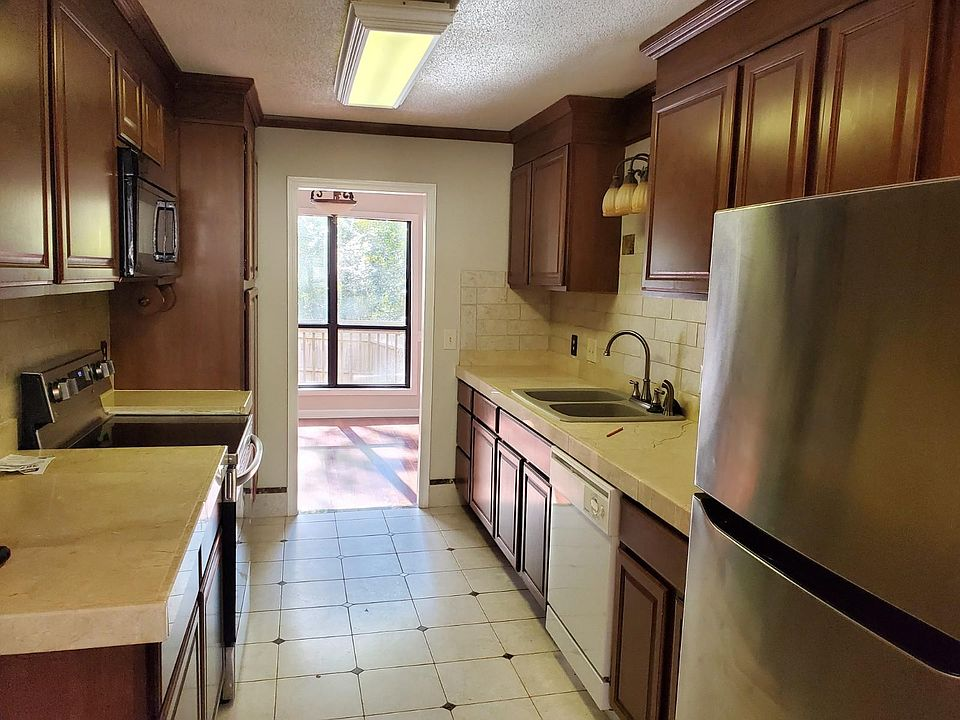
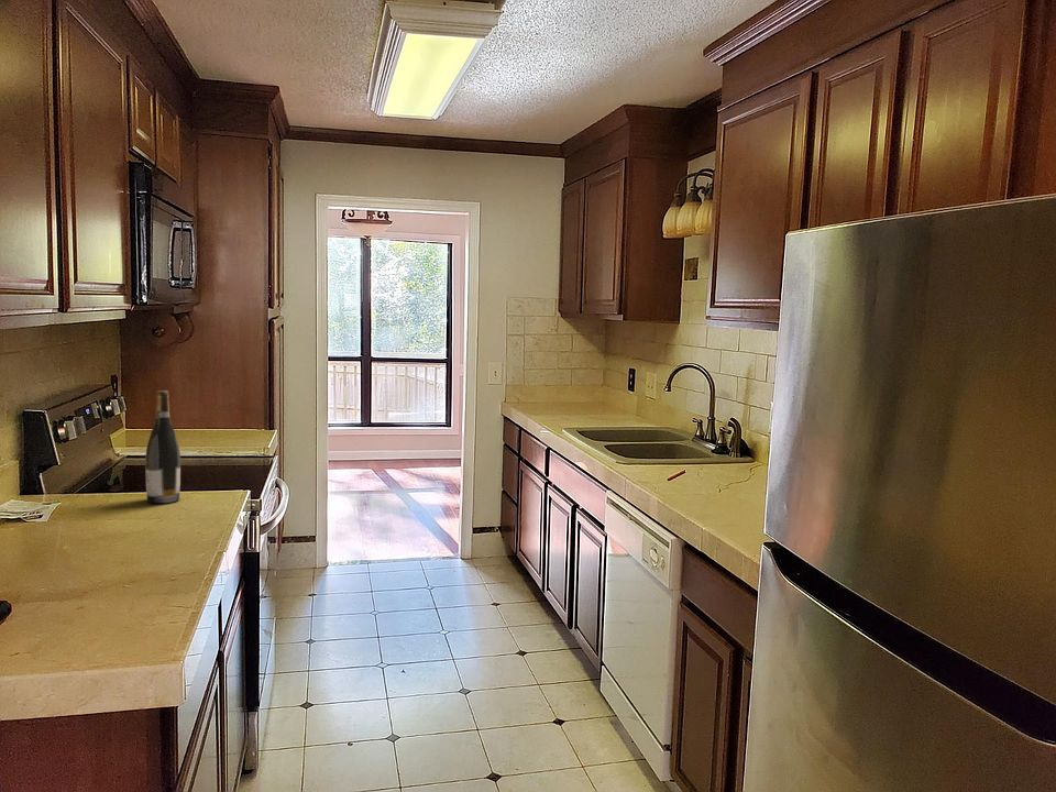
+ wine bottle (163, 446)
